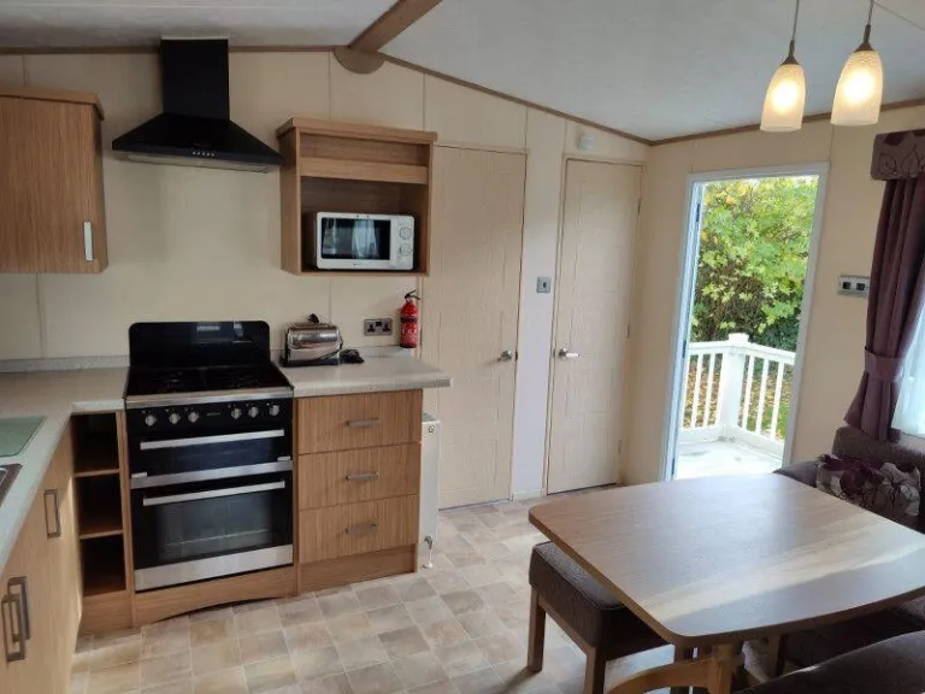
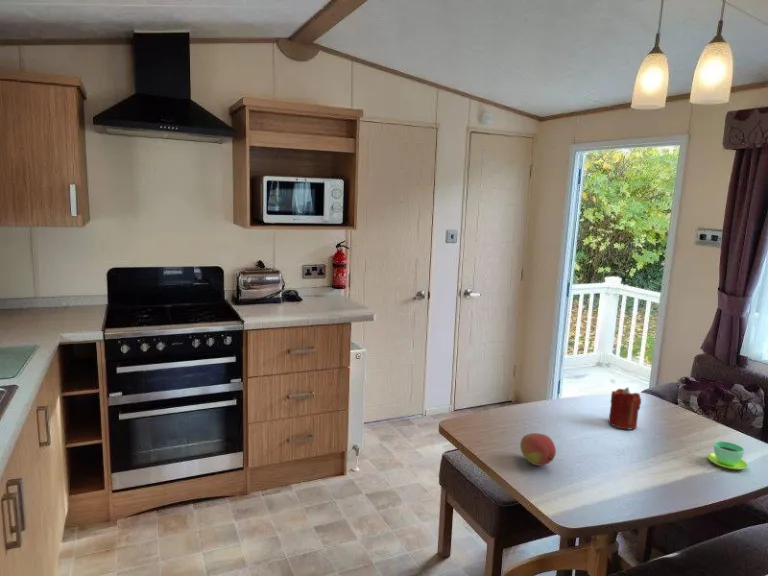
+ candle (624, 406)
+ cup (728, 455)
+ fruit (537, 448)
